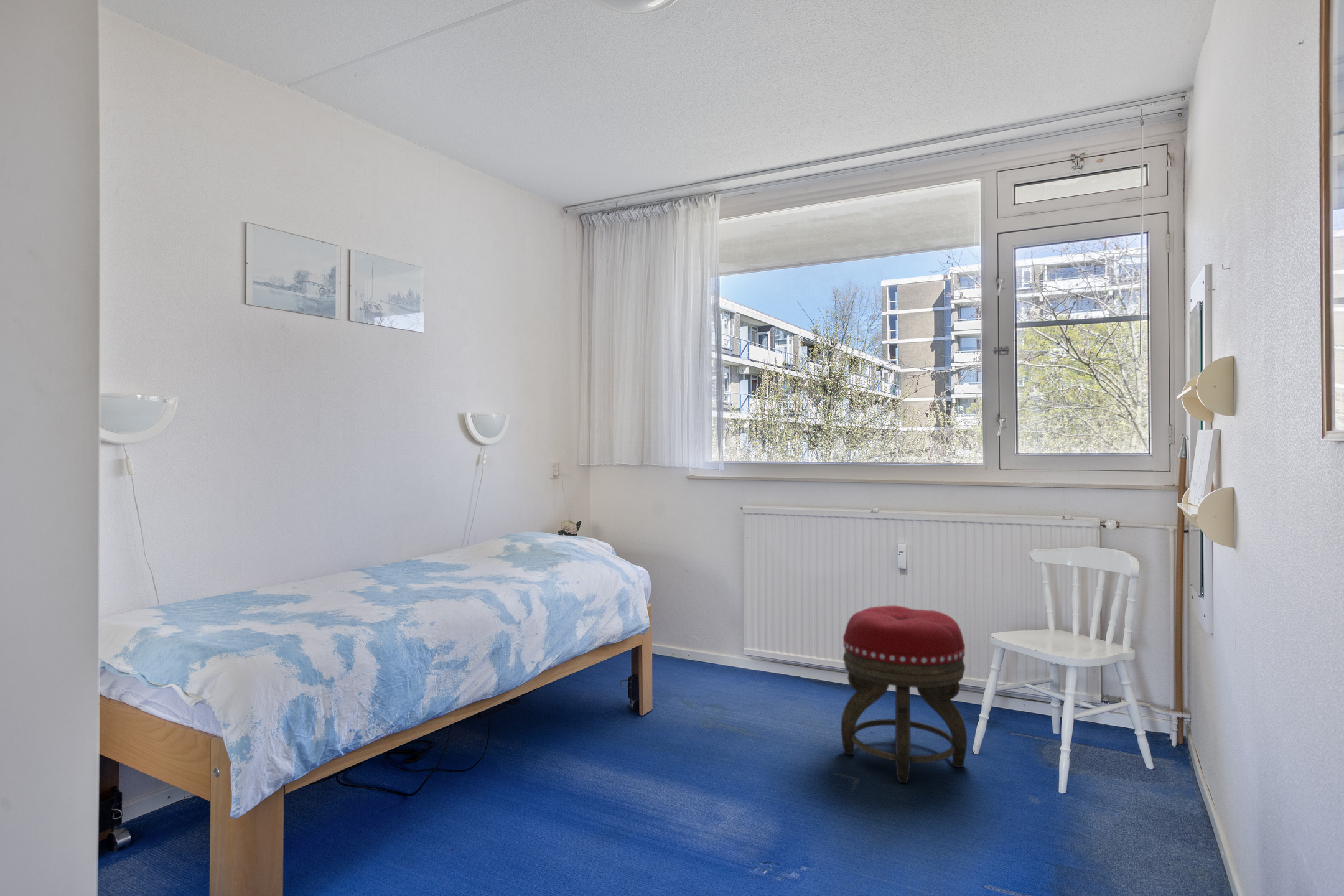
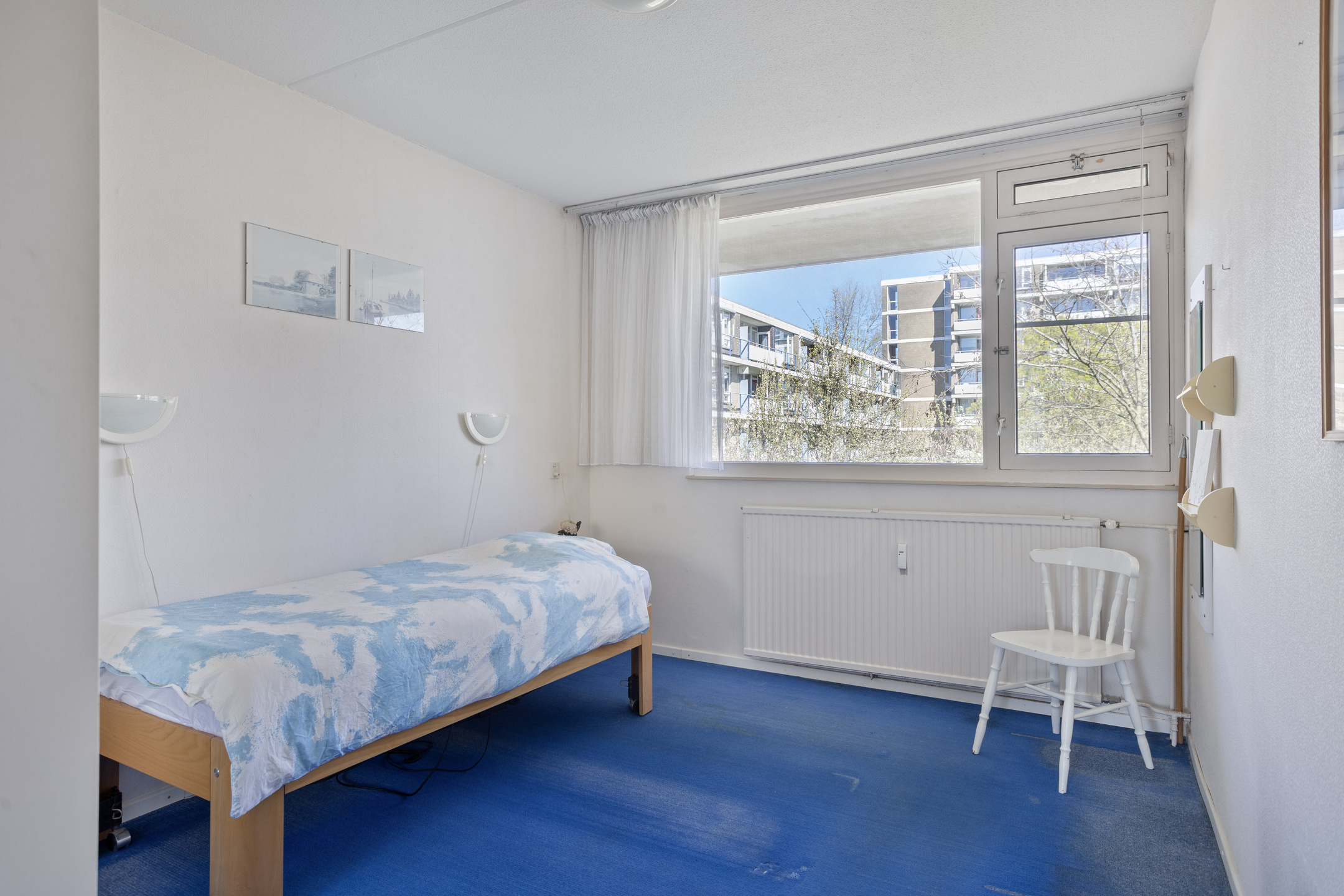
- footstool (902, 686)
